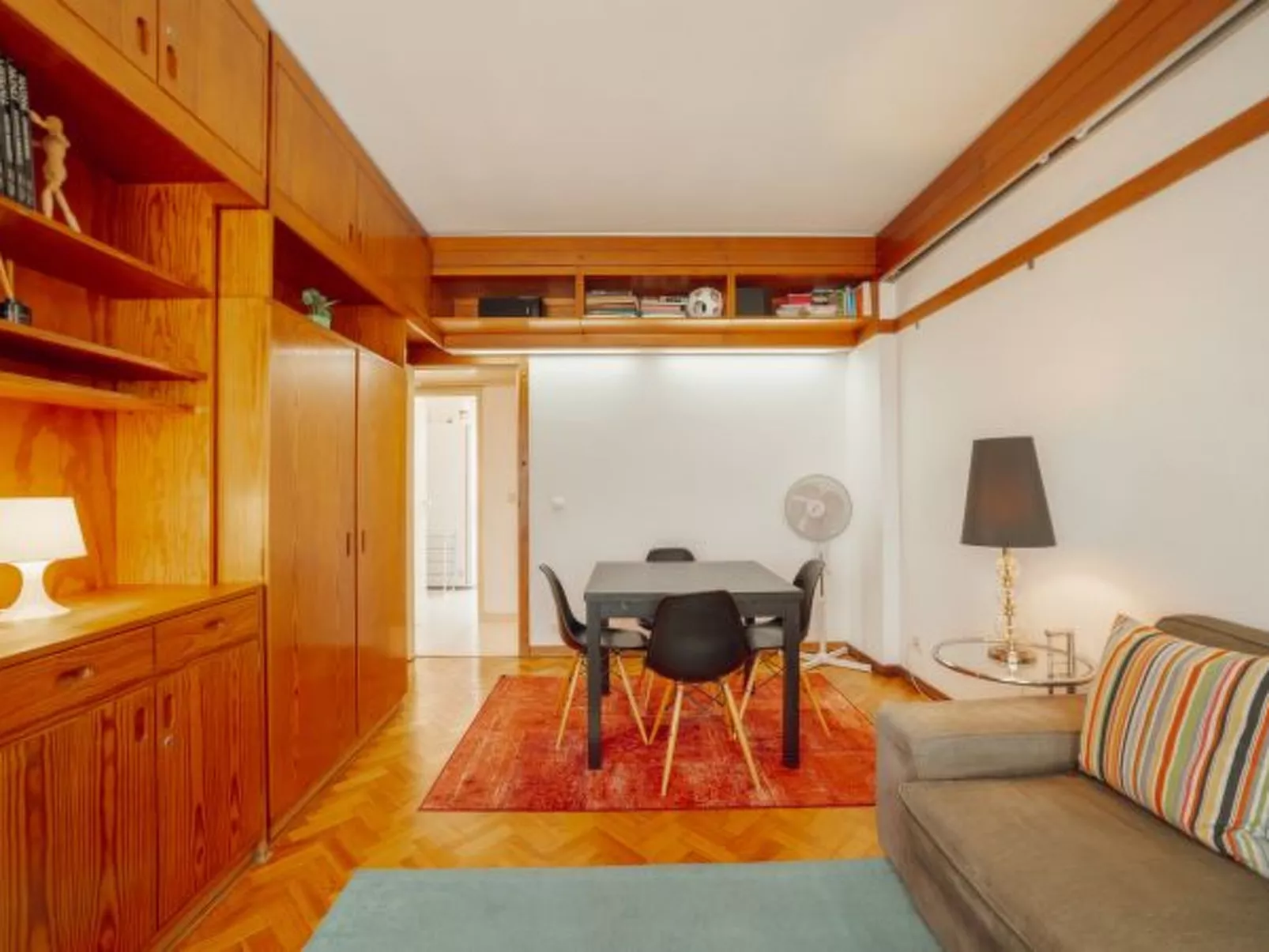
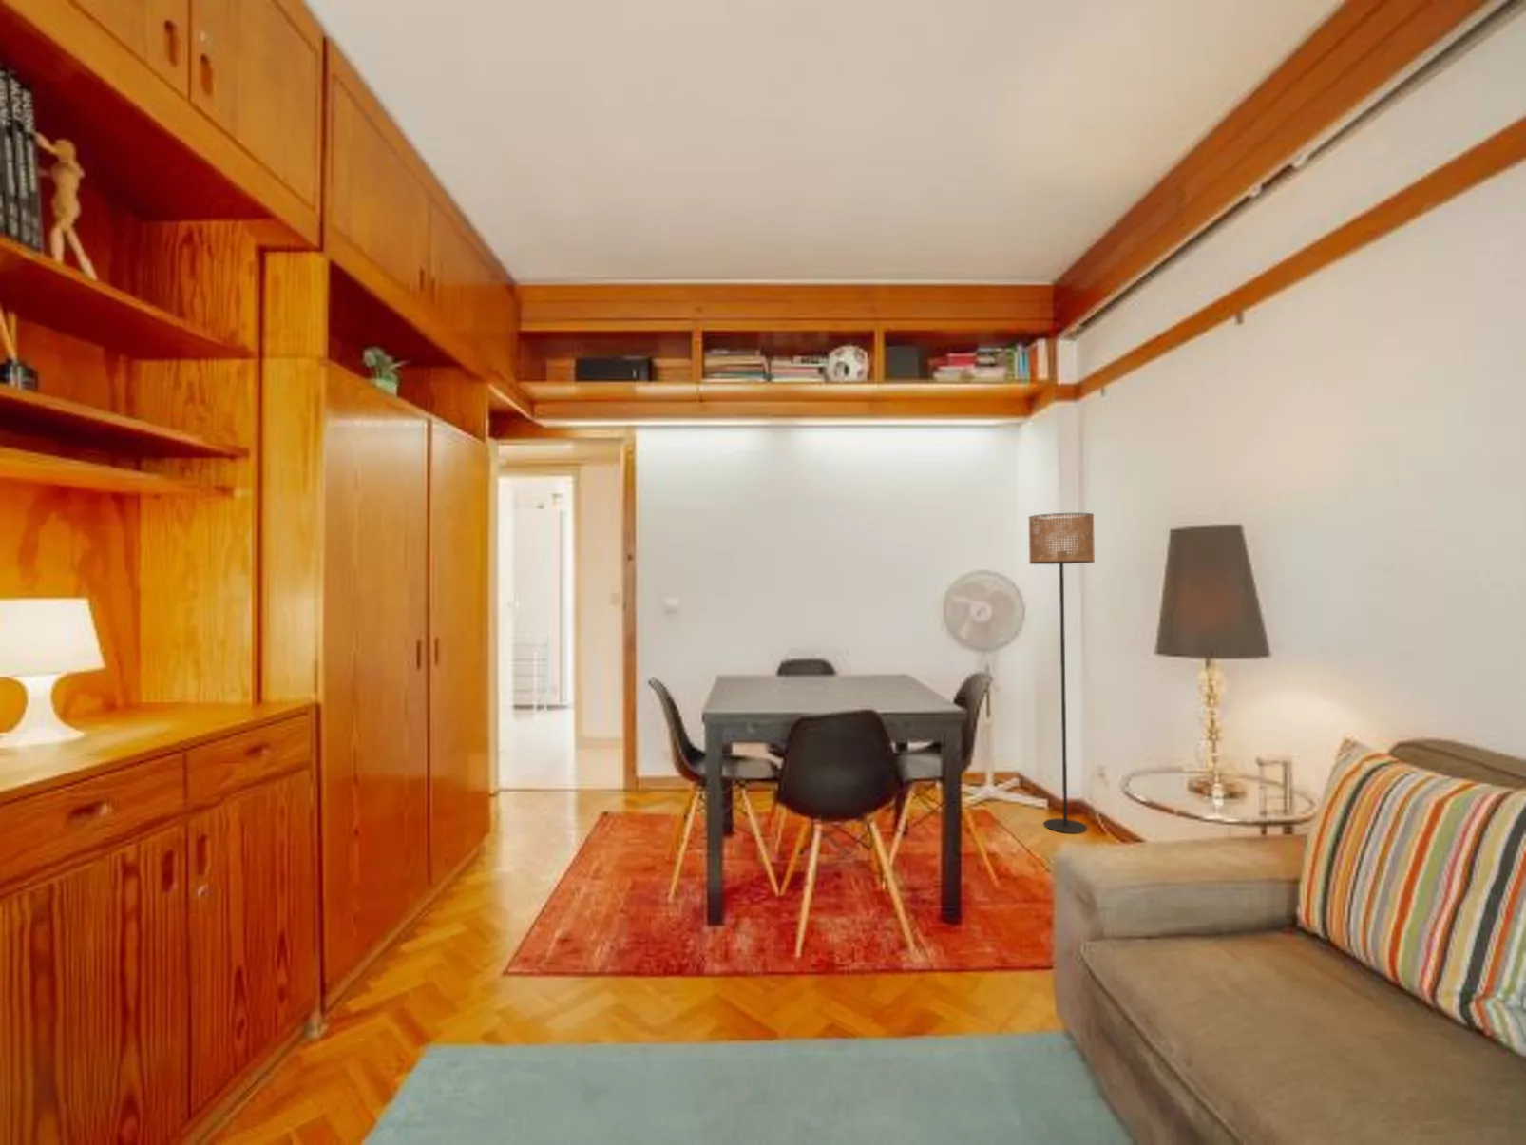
+ floor lamp (1062, 670)
